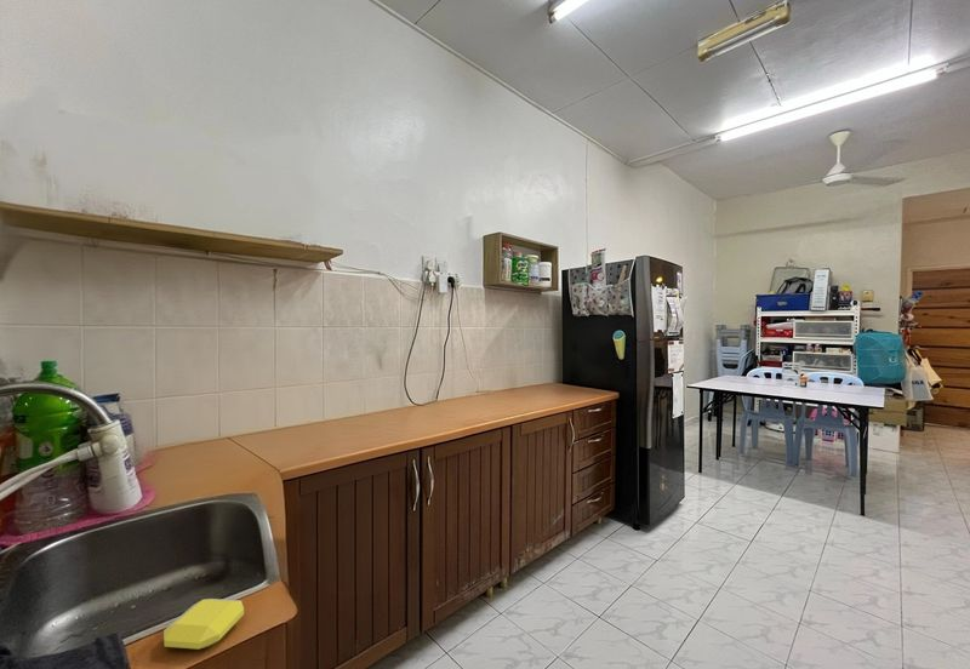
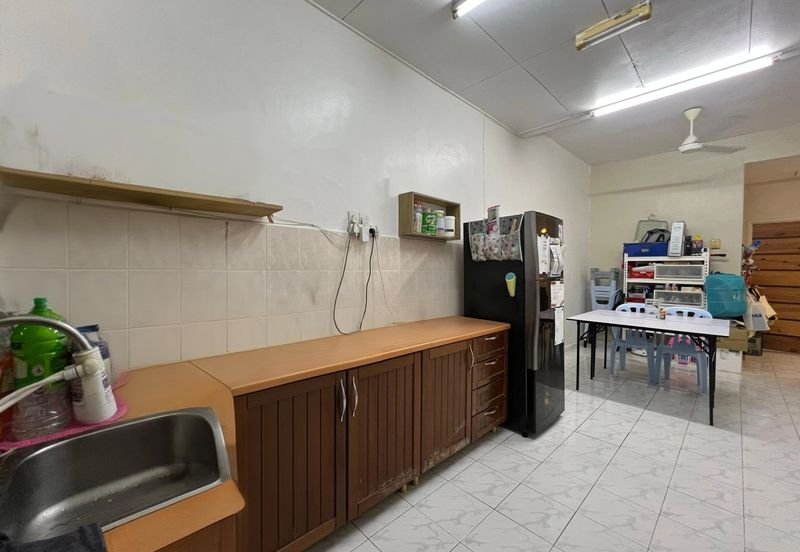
- soap bar (205, 622)
